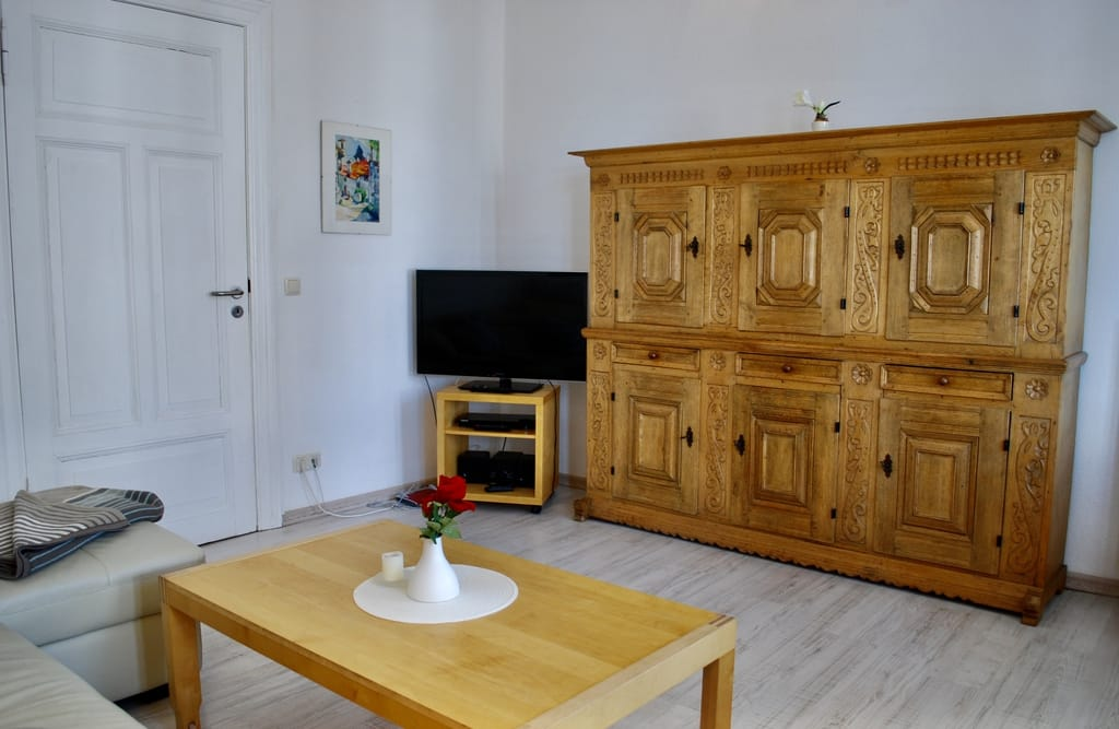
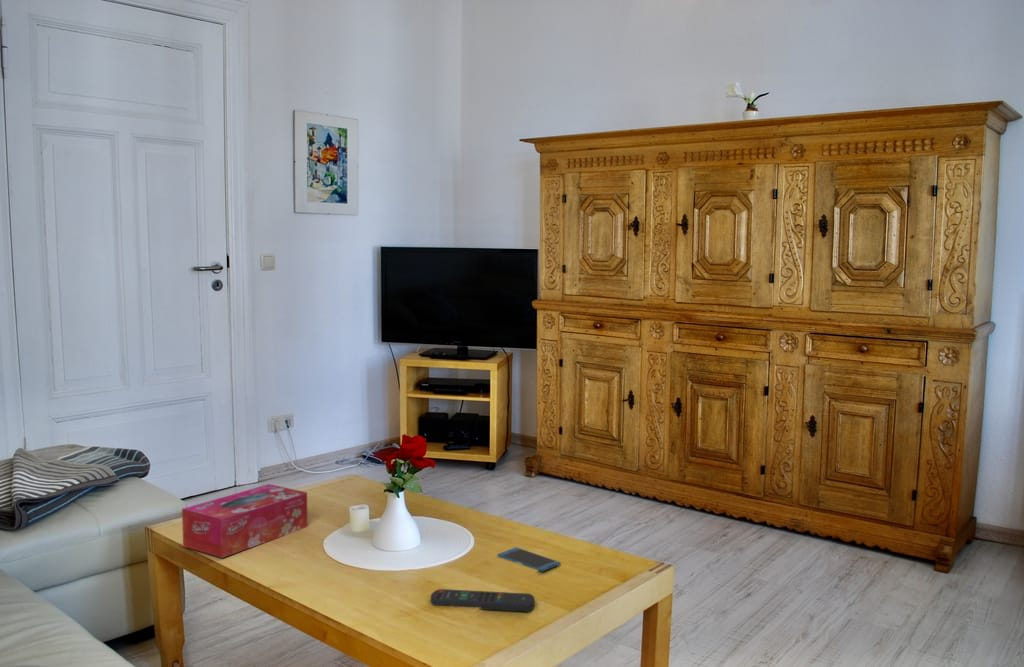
+ remote control (482, 599)
+ smartphone (528, 559)
+ tissue box (247, 518)
